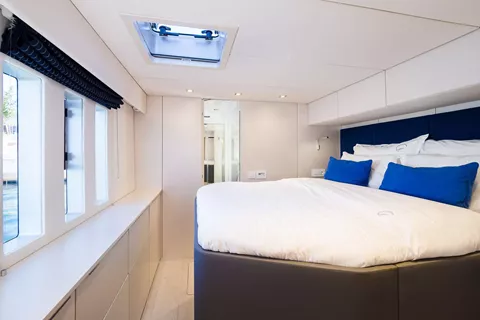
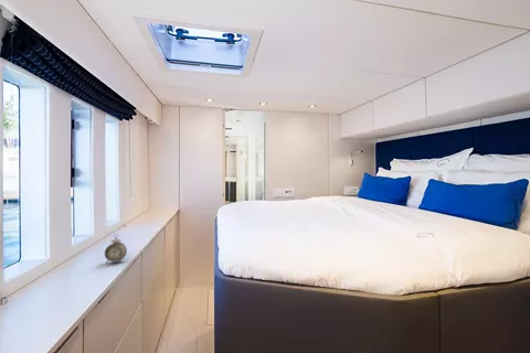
+ alarm clock (115, 247)
